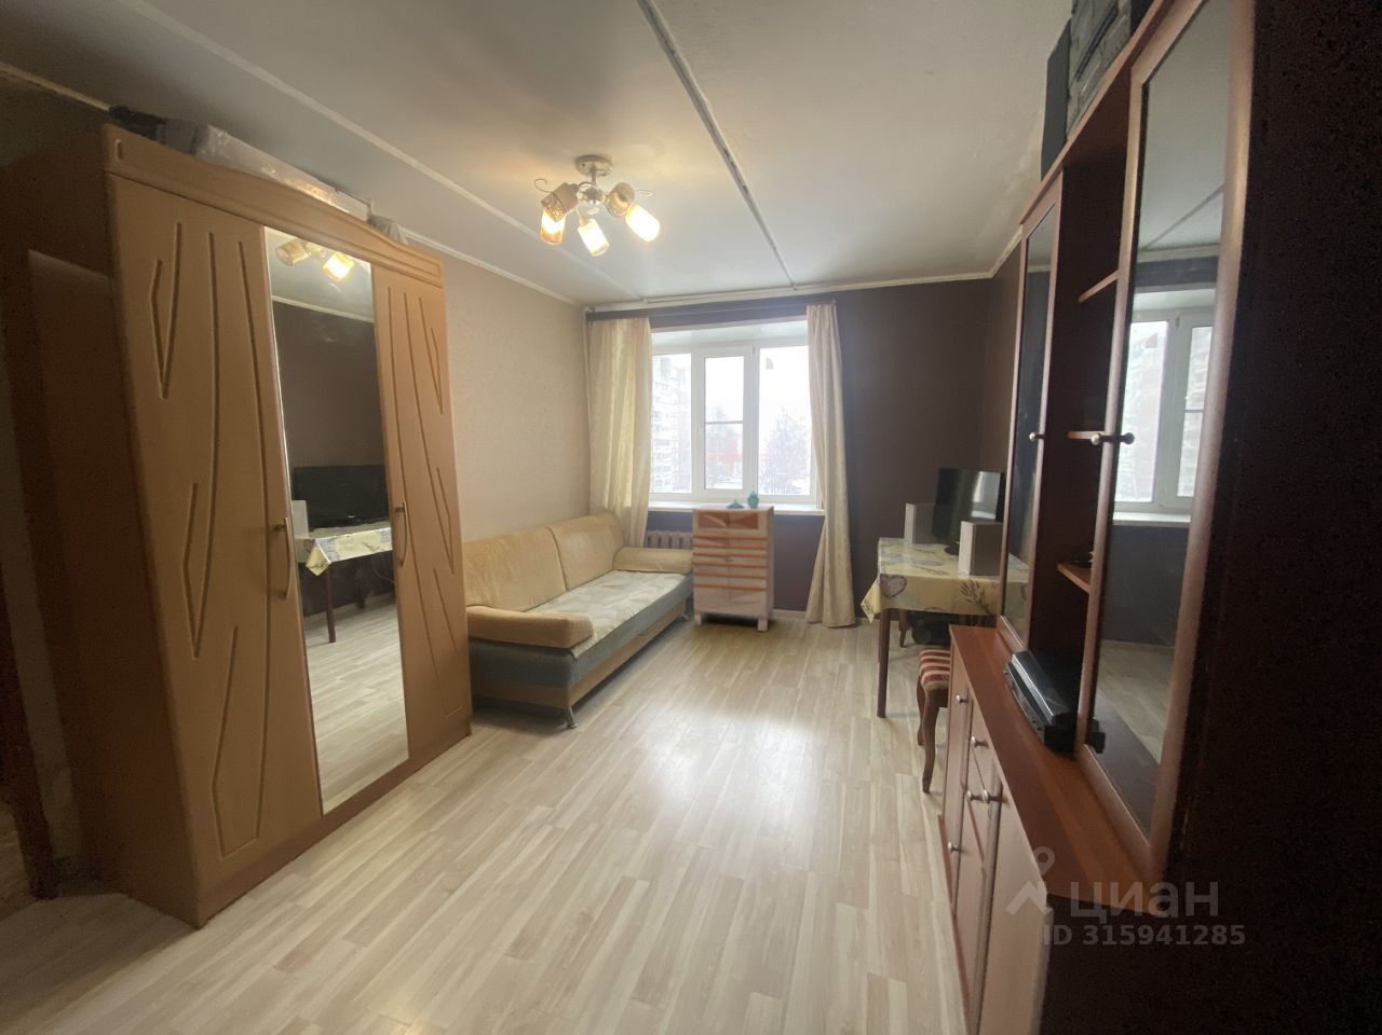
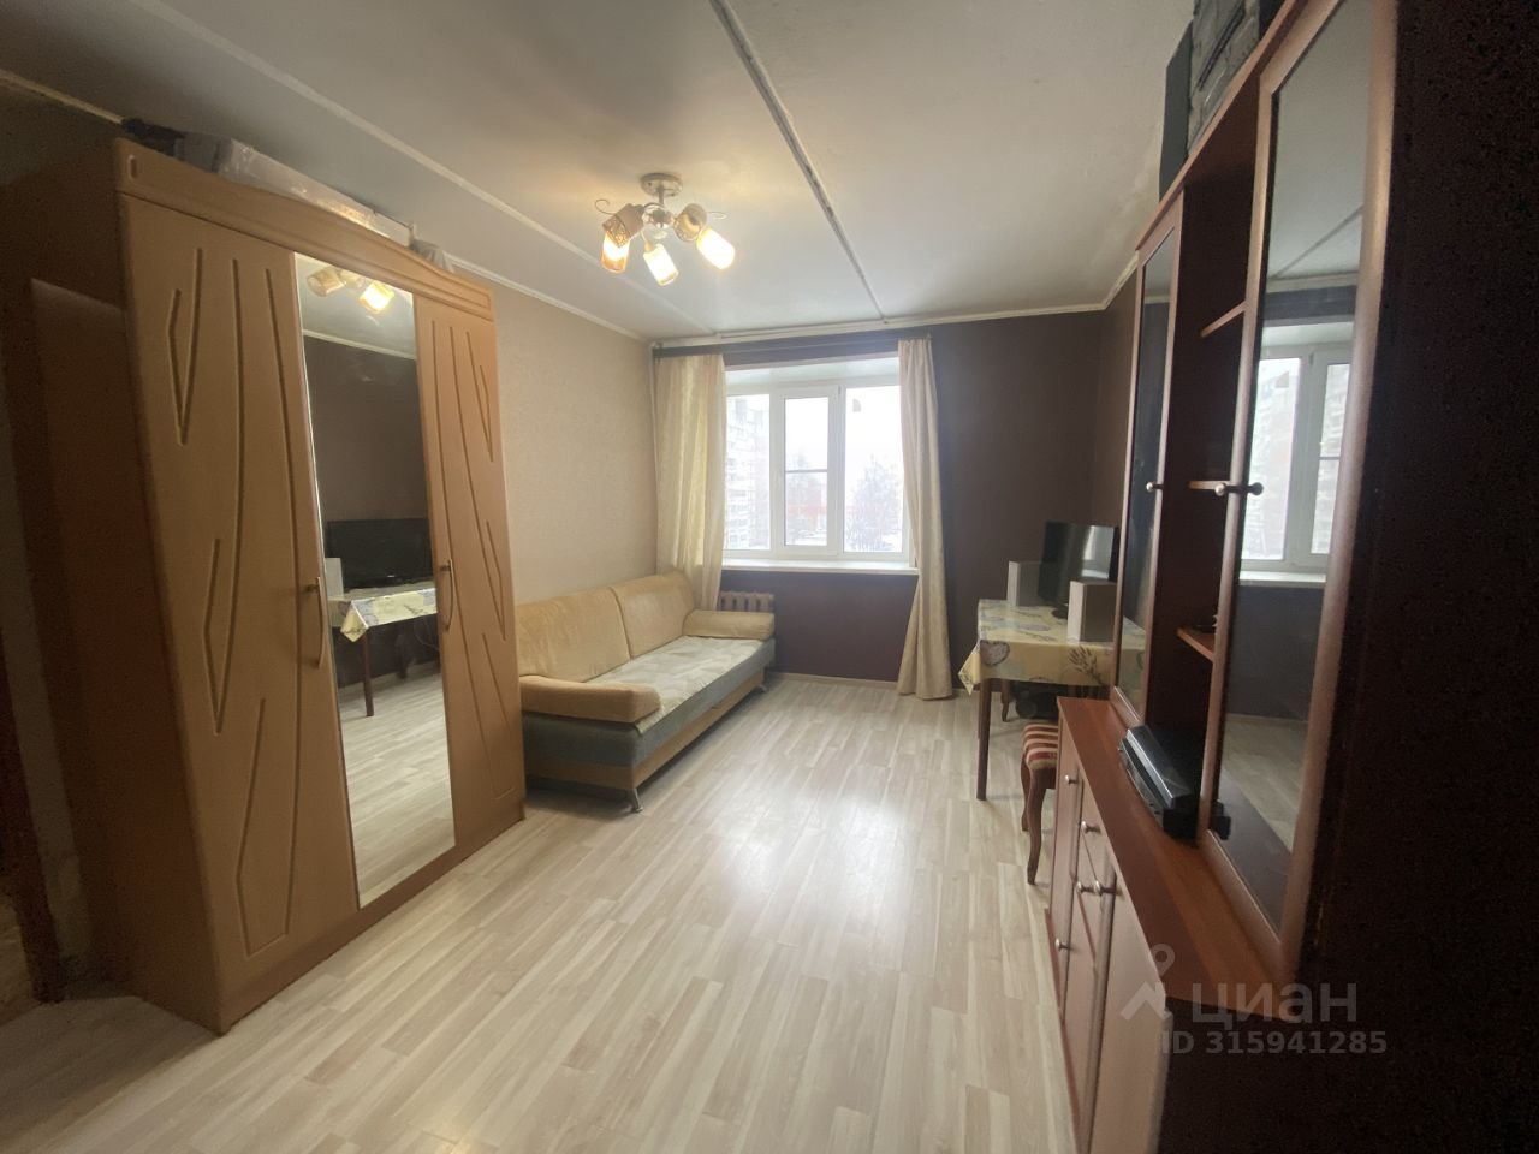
- dresser (735, 564)
- decorative jar (748, 498)
